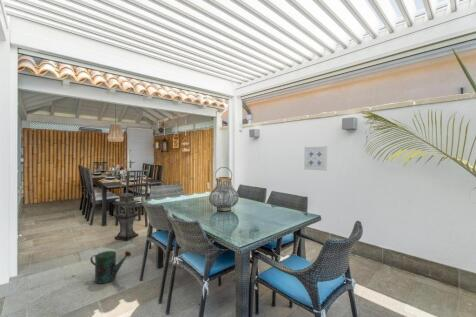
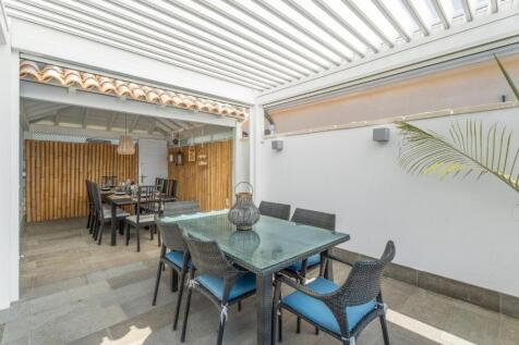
- lantern (126, 215)
- watering can (110, 264)
- wall art (315, 158)
